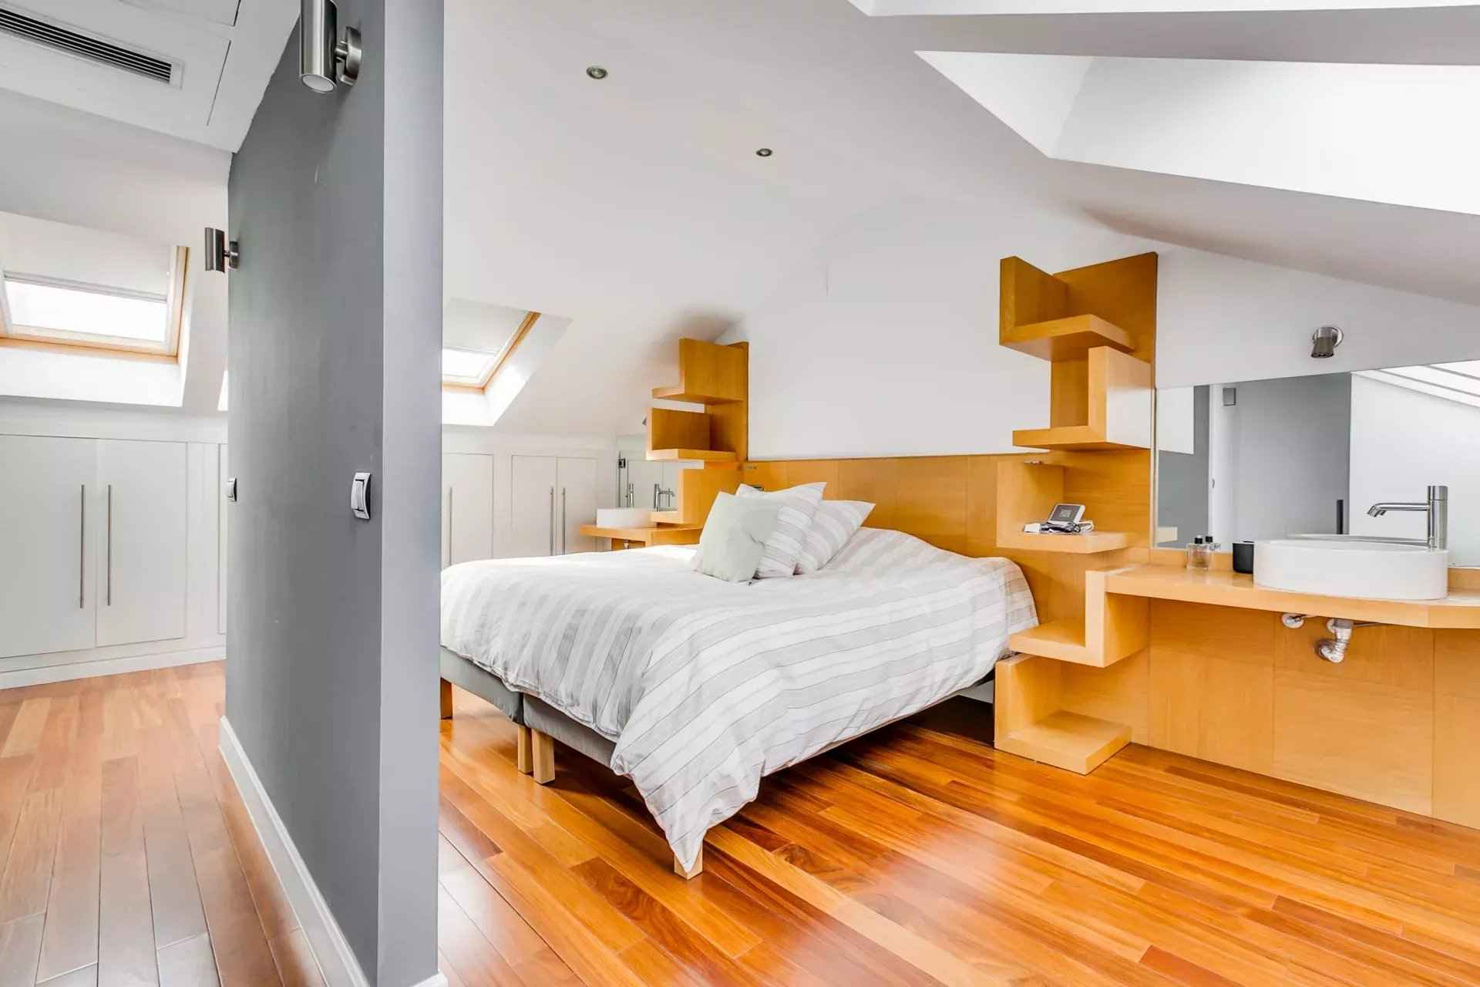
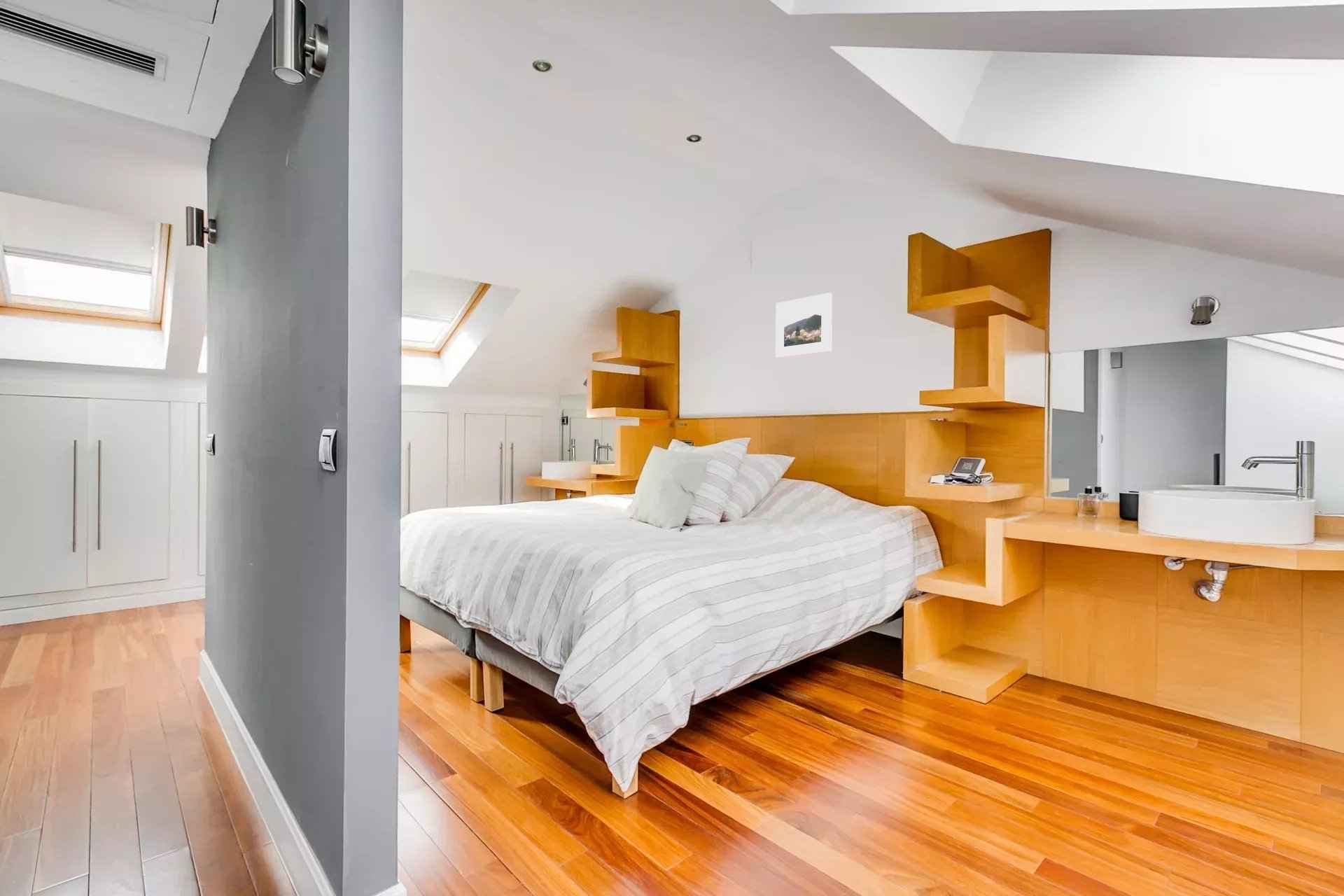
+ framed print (802, 326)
